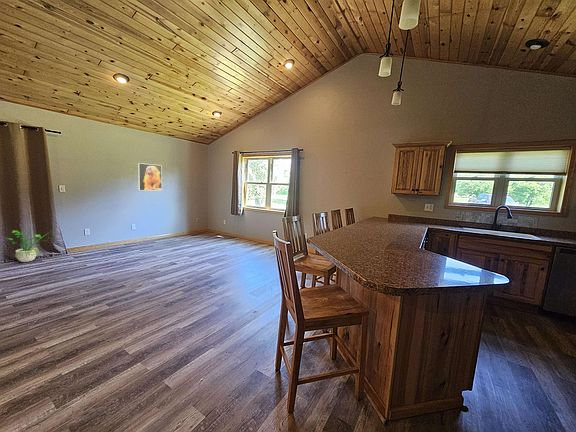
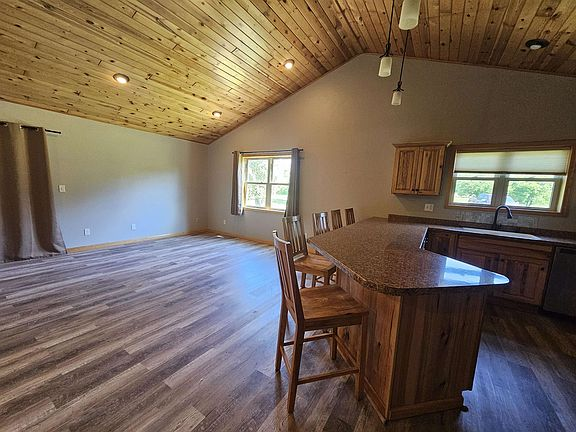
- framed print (150, 177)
- potted plant (32, 240)
